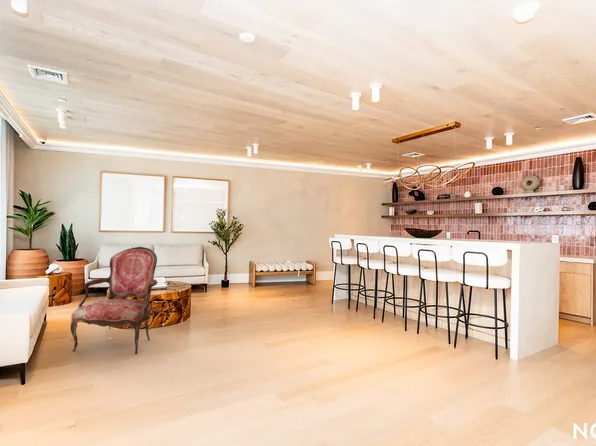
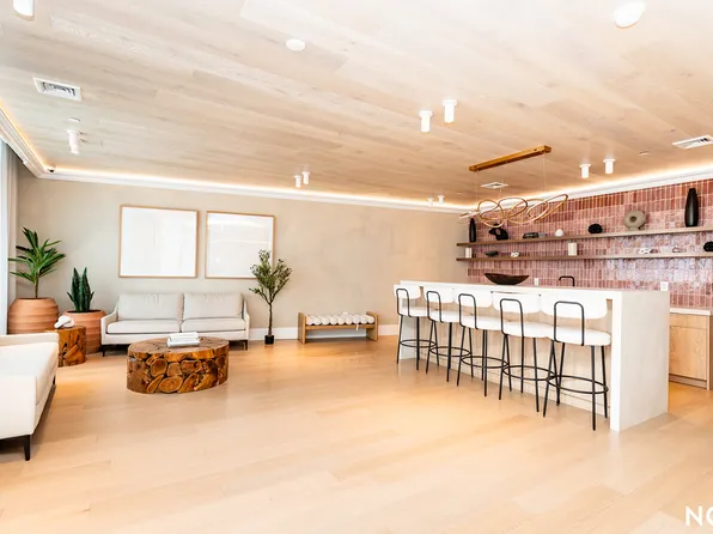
- armchair (121, 296)
